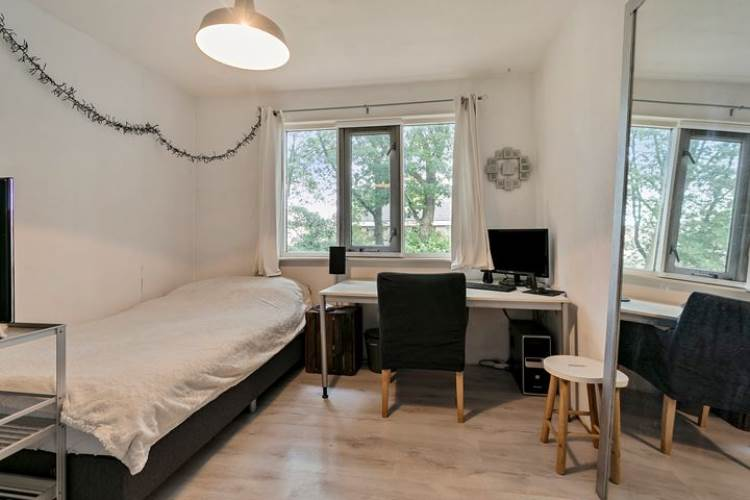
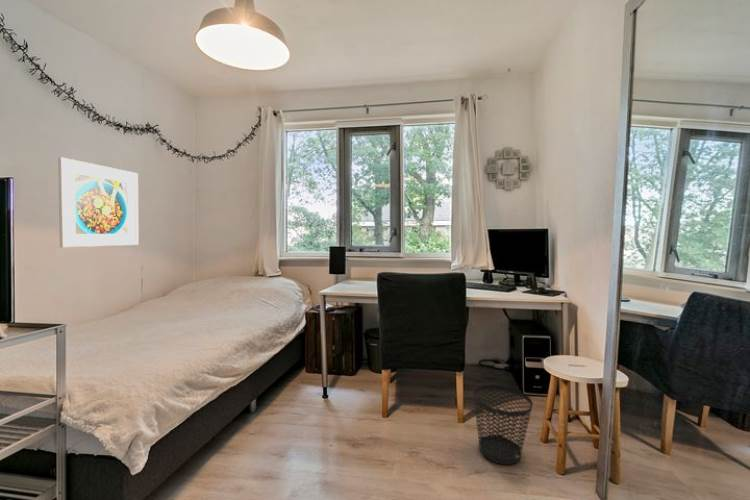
+ wastebasket (501, 424)
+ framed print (103, 206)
